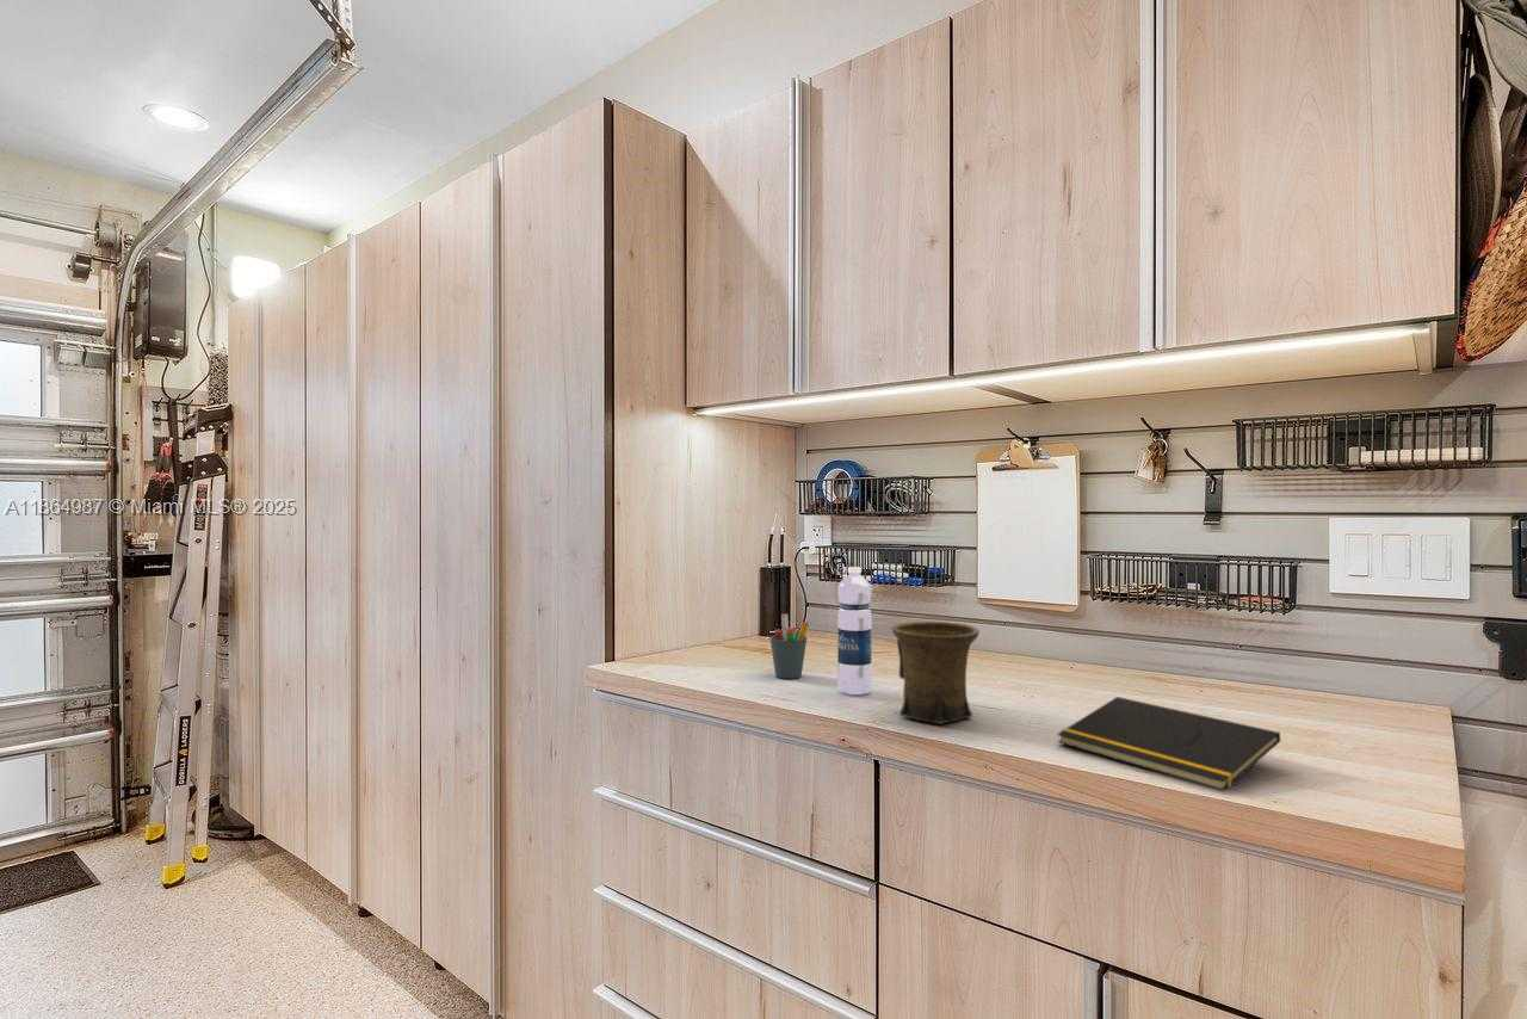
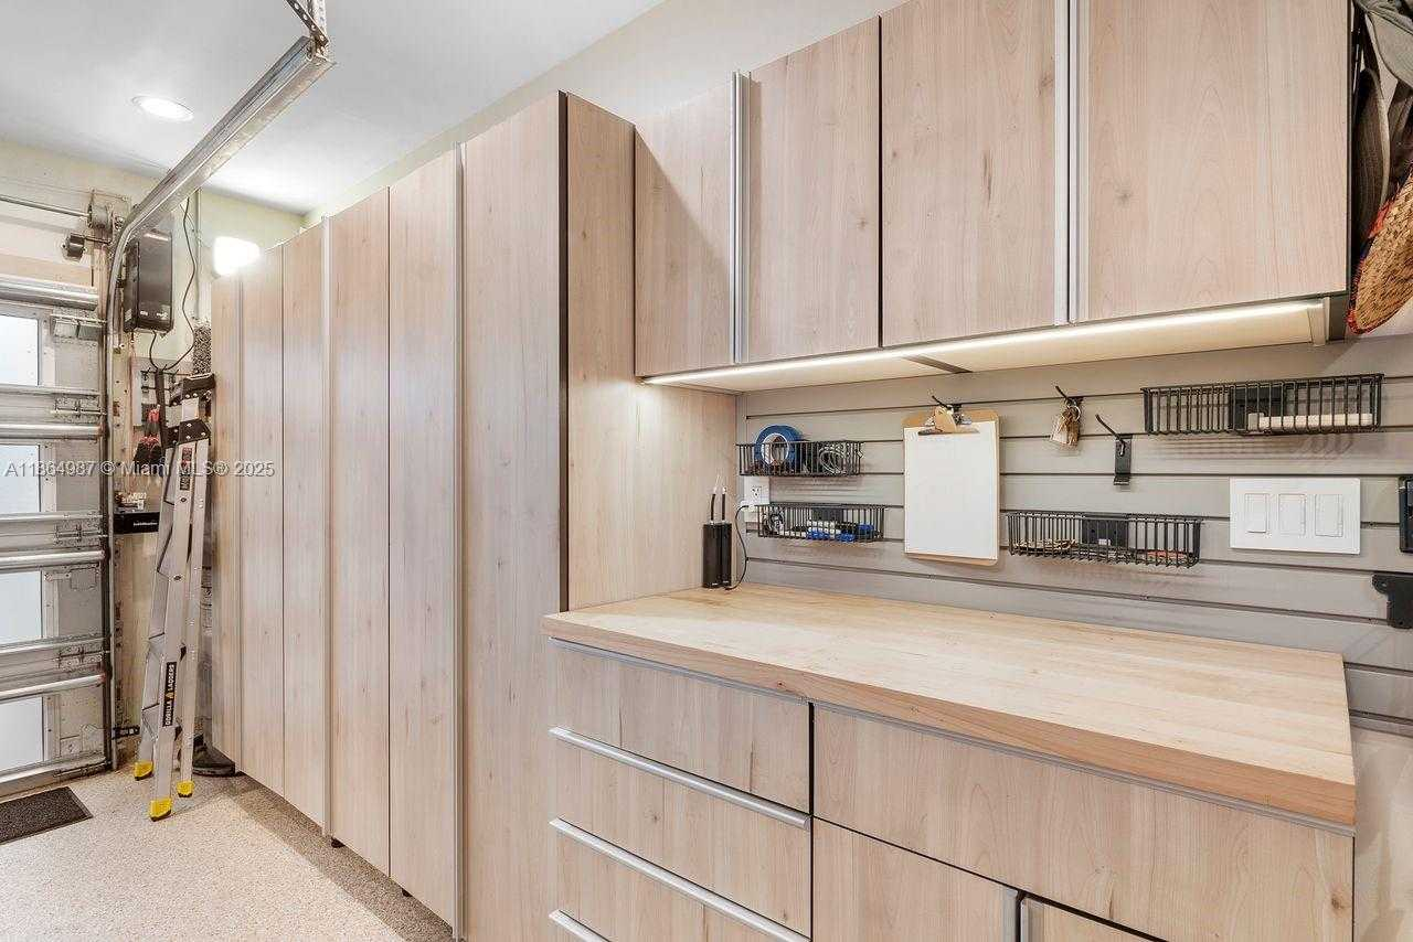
- water bottle (854, 629)
- mug (933, 671)
- pen holder (789, 646)
- notepad (1163, 737)
